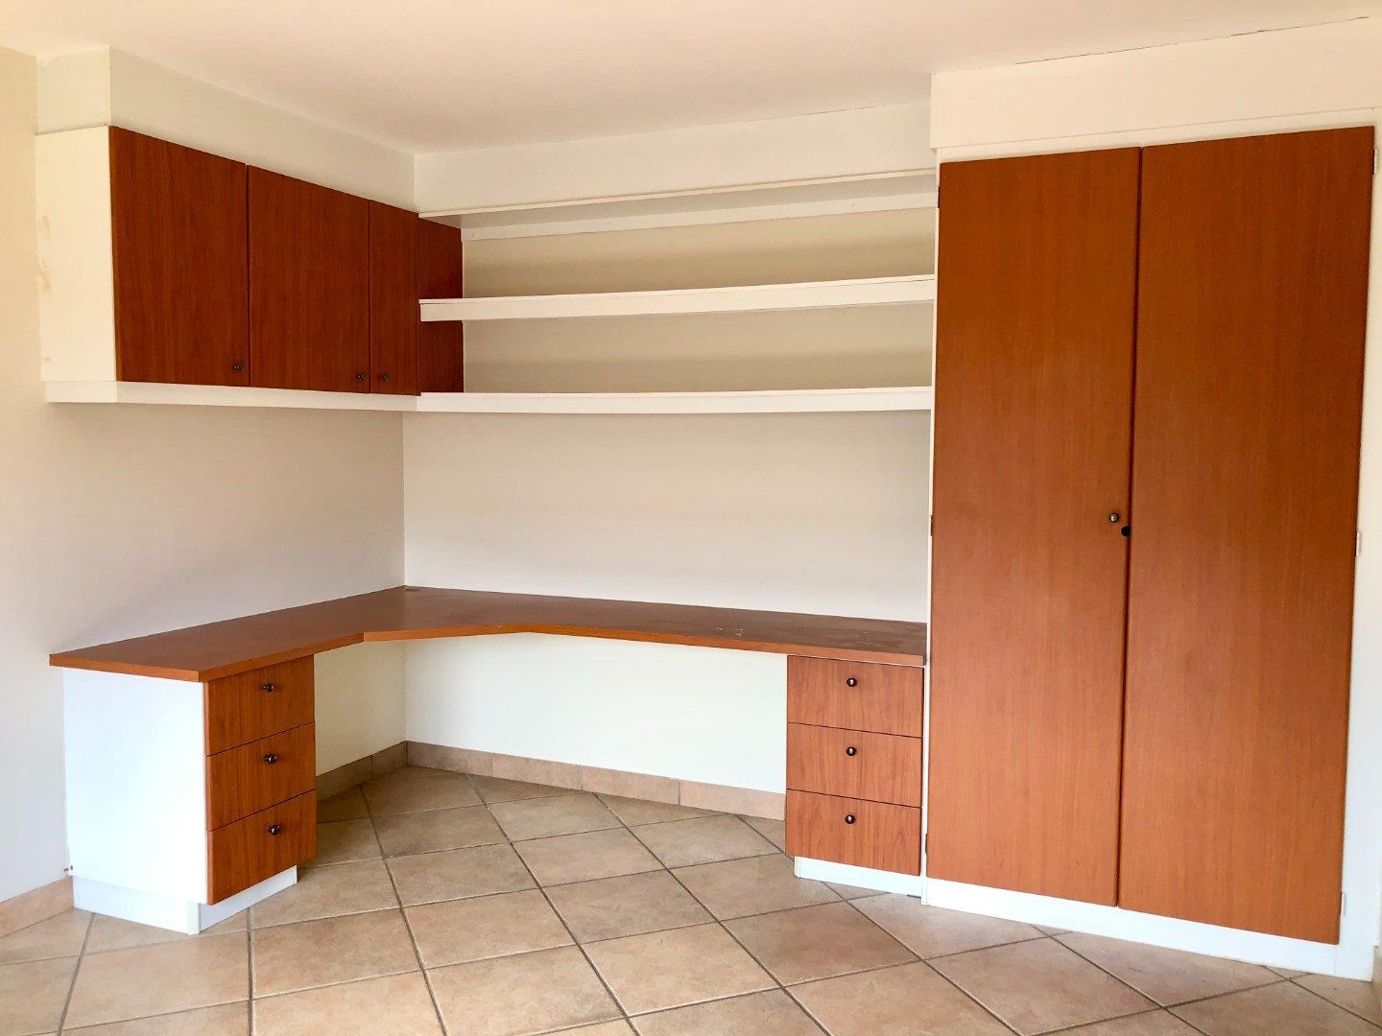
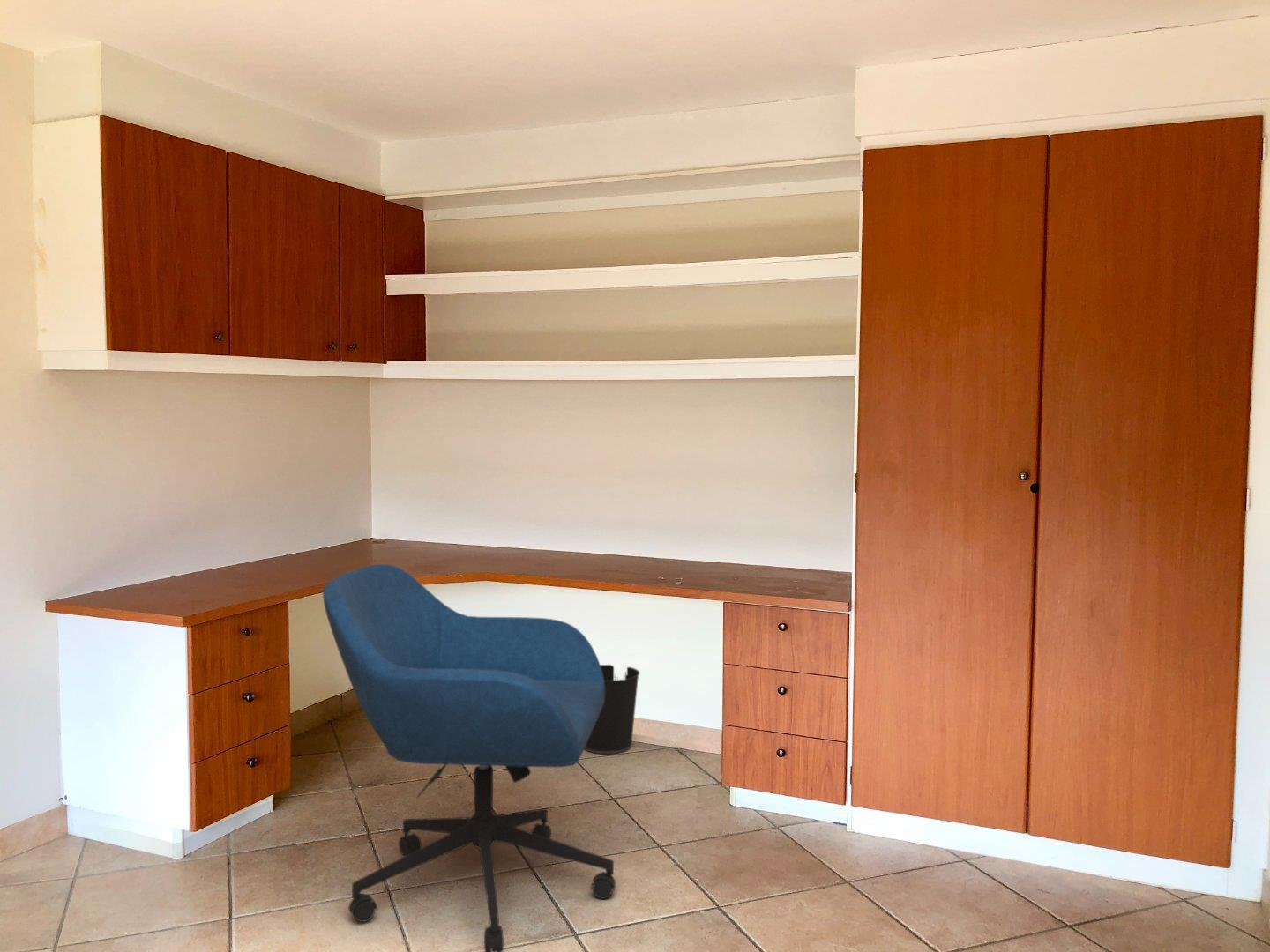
+ wastebasket (607, 709)
+ office chair (476, 733)
